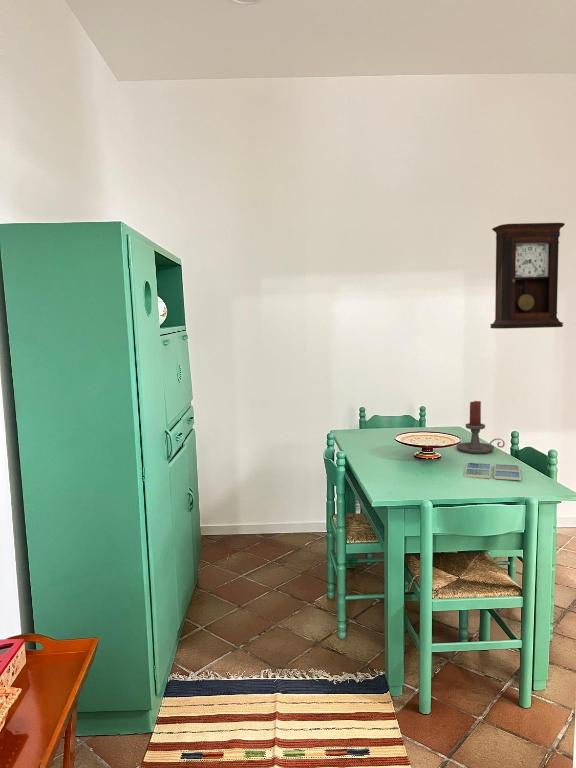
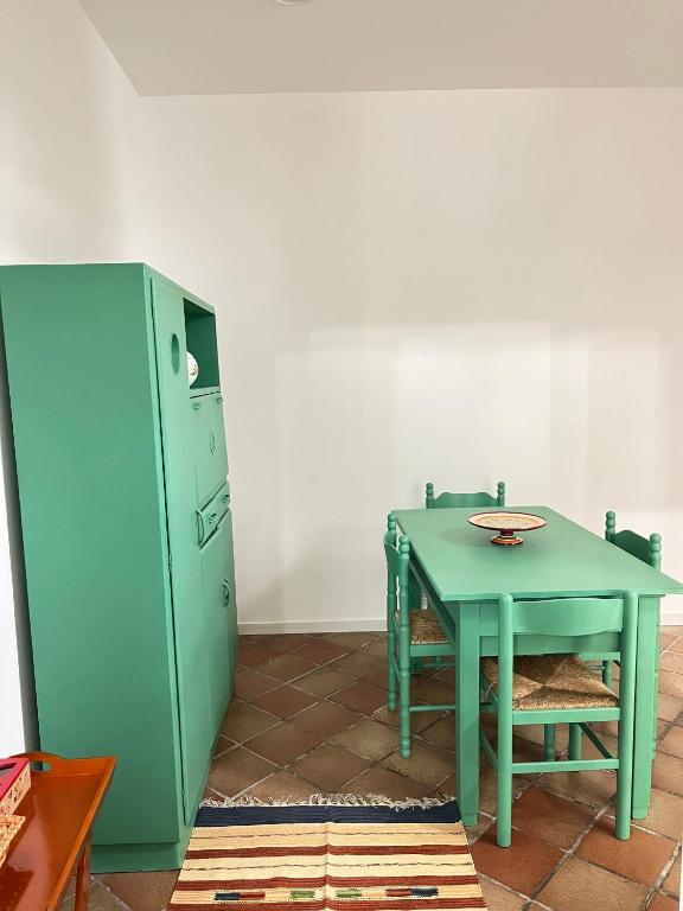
- drink coaster (494, 470)
- candle holder (480, 425)
- pendulum clock (528, 276)
